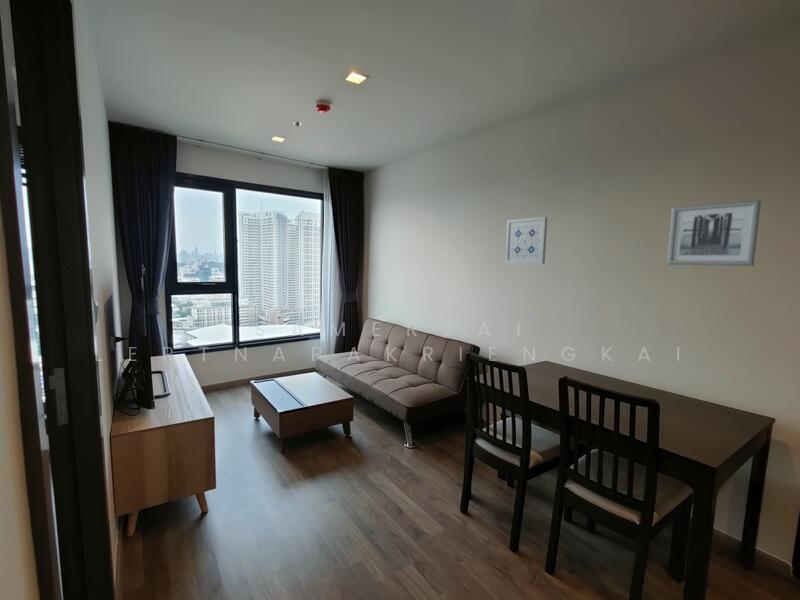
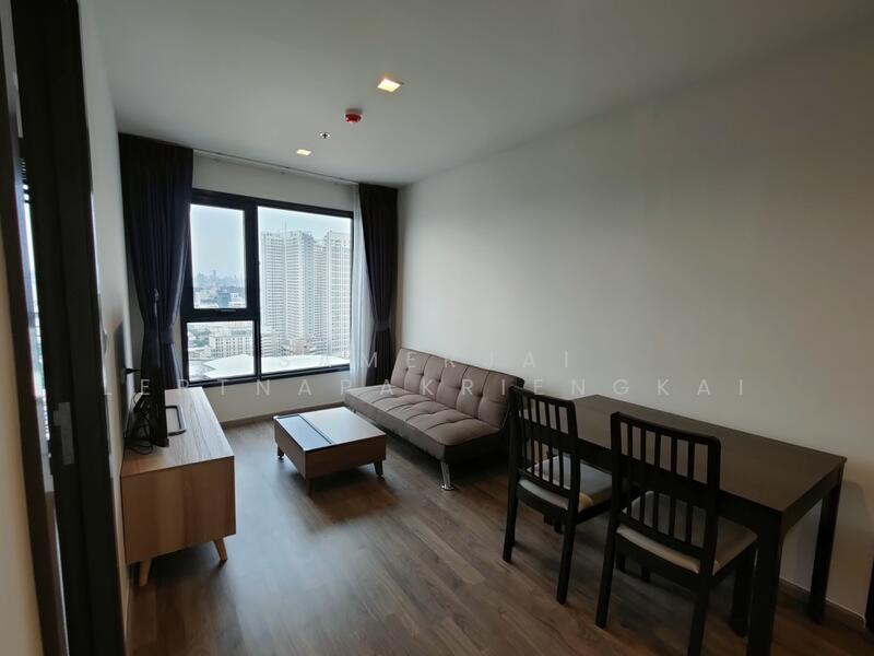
- wall art (525, 241)
- wall art (710, 234)
